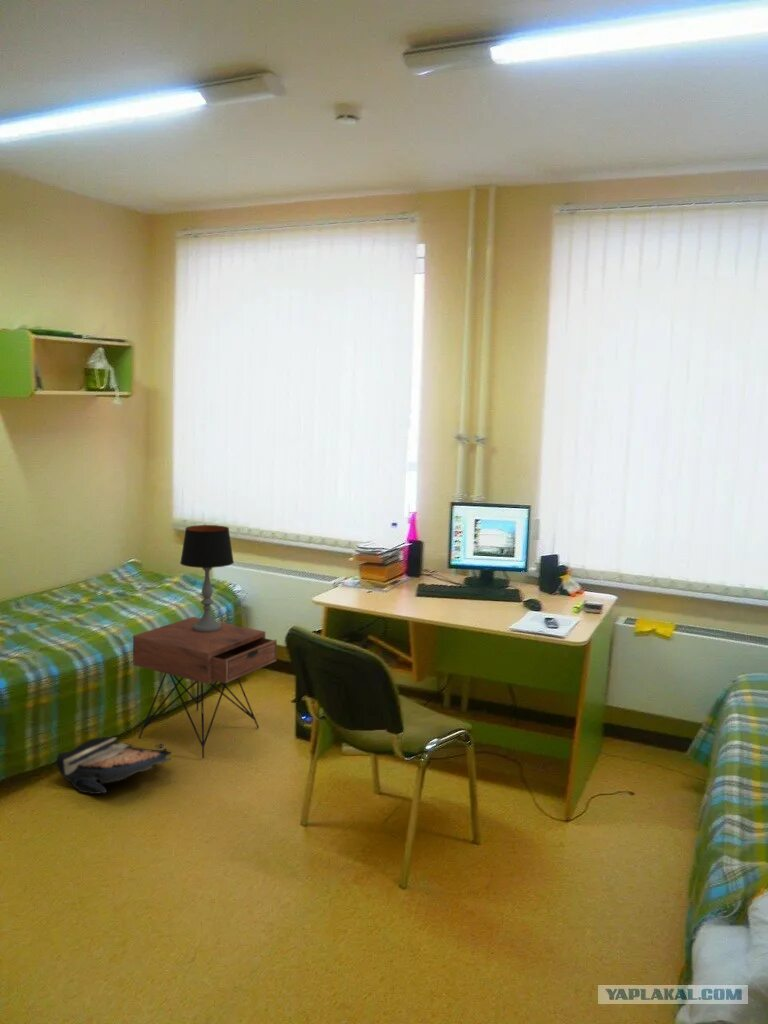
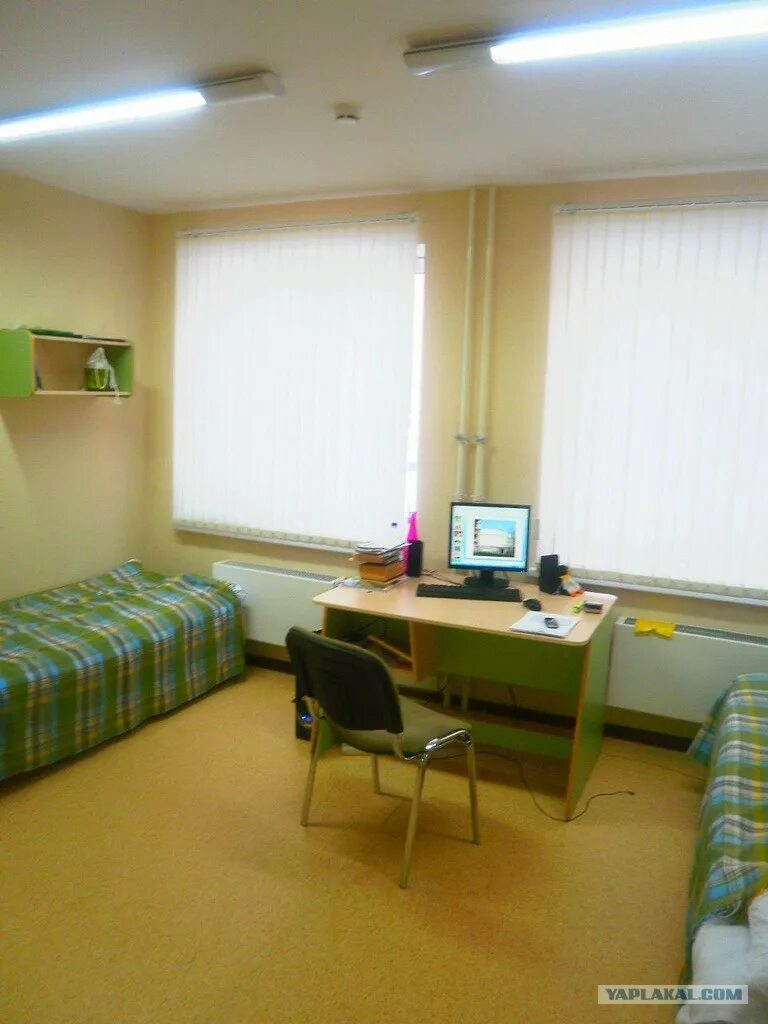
- table lamp (207, 578)
- backpack (118, 762)
- nightstand (207, 683)
